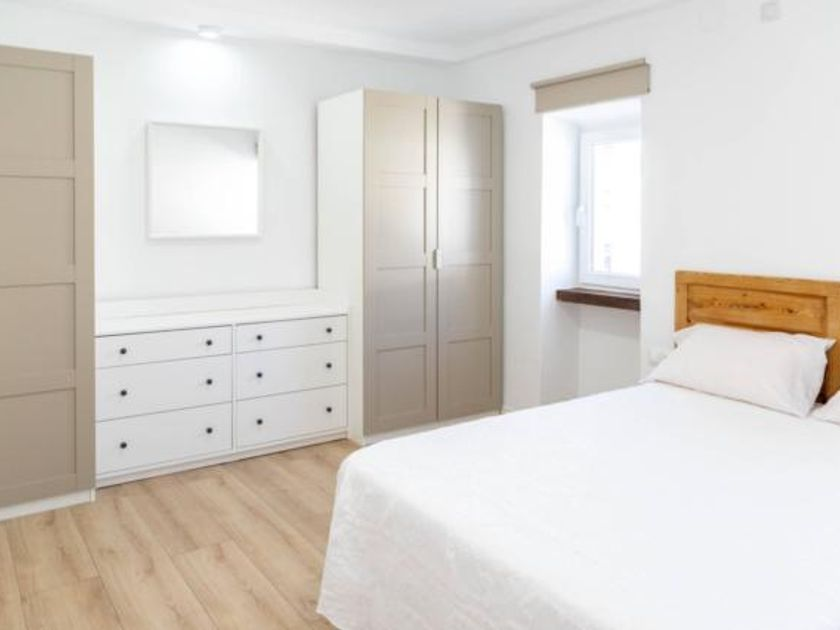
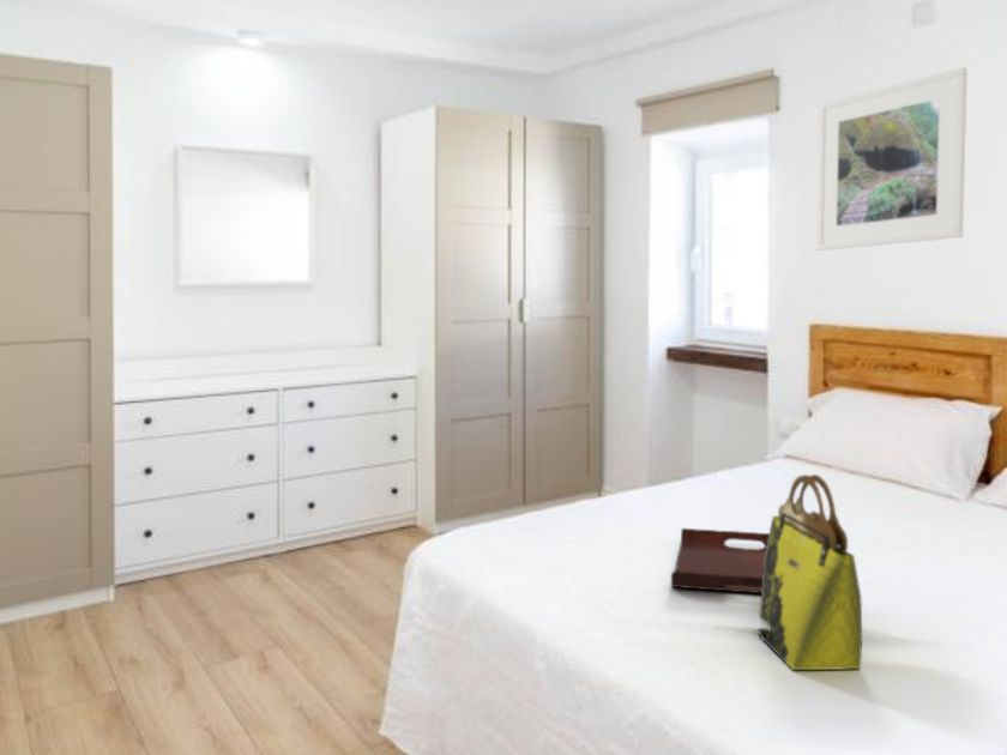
+ serving tray (746, 561)
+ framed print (886, 165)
+ tote bag (808, 563)
